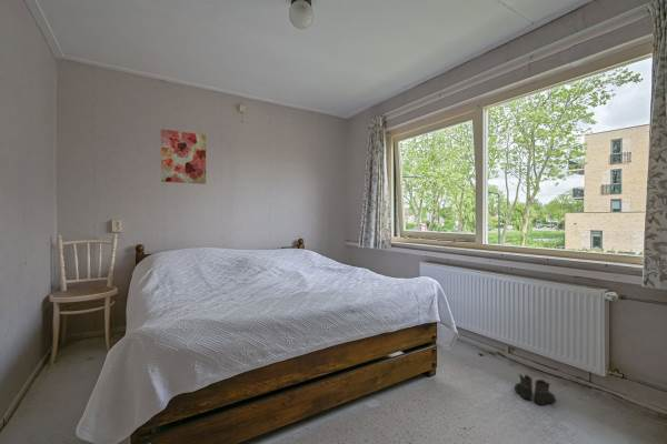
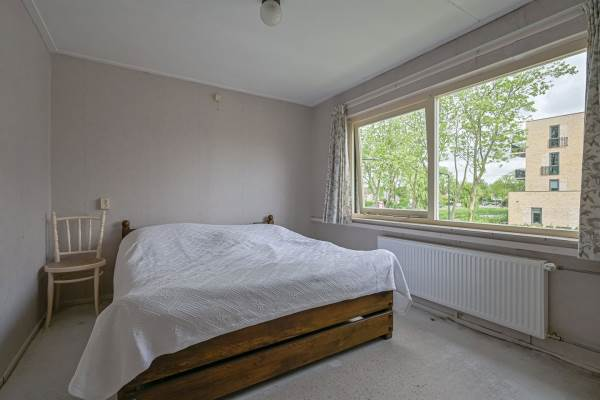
- boots (535, 387)
- wall art (183, 158)
